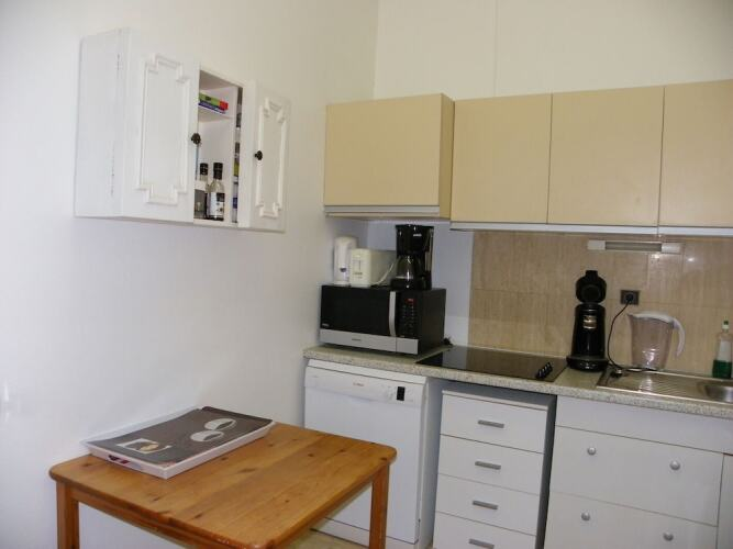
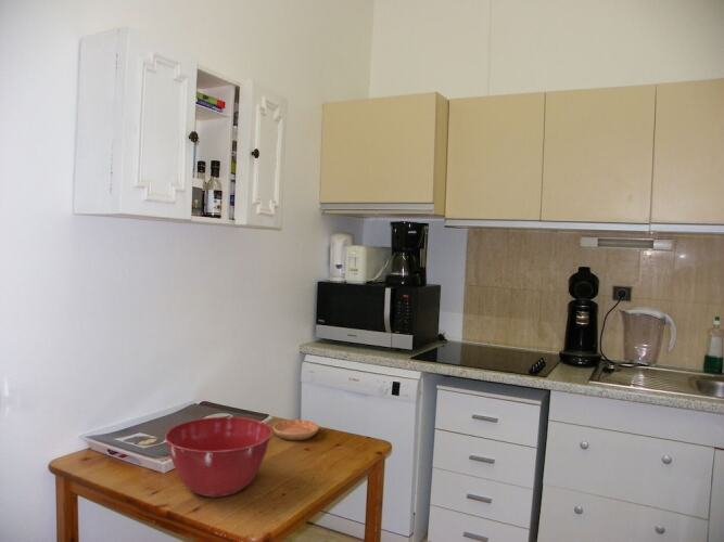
+ mixing bowl (218, 459)
+ saucer (295, 429)
